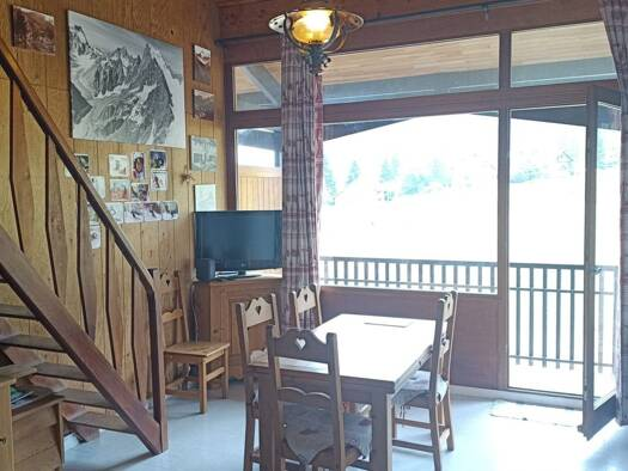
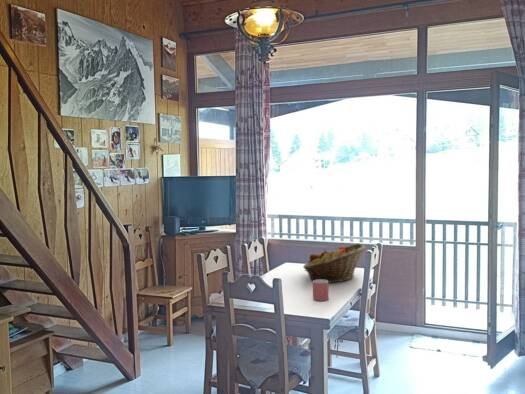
+ mug (320, 289)
+ fruit basket (334, 261)
